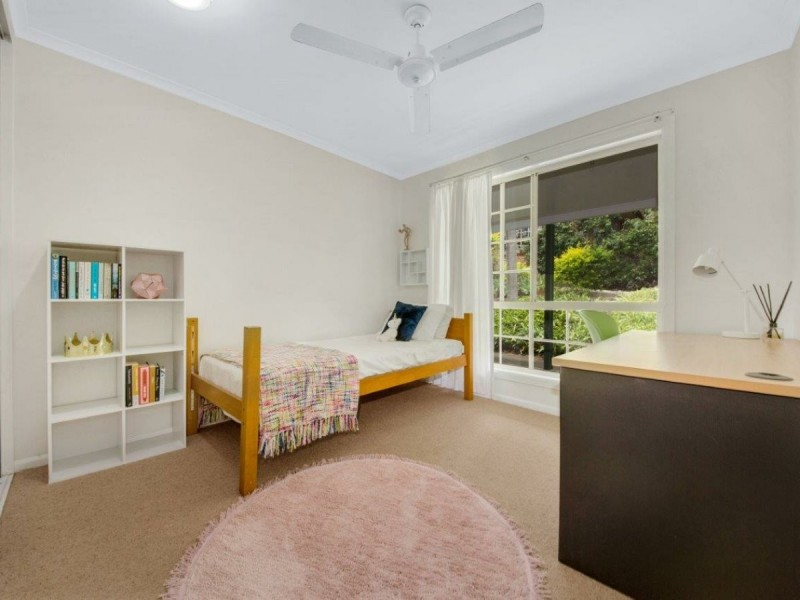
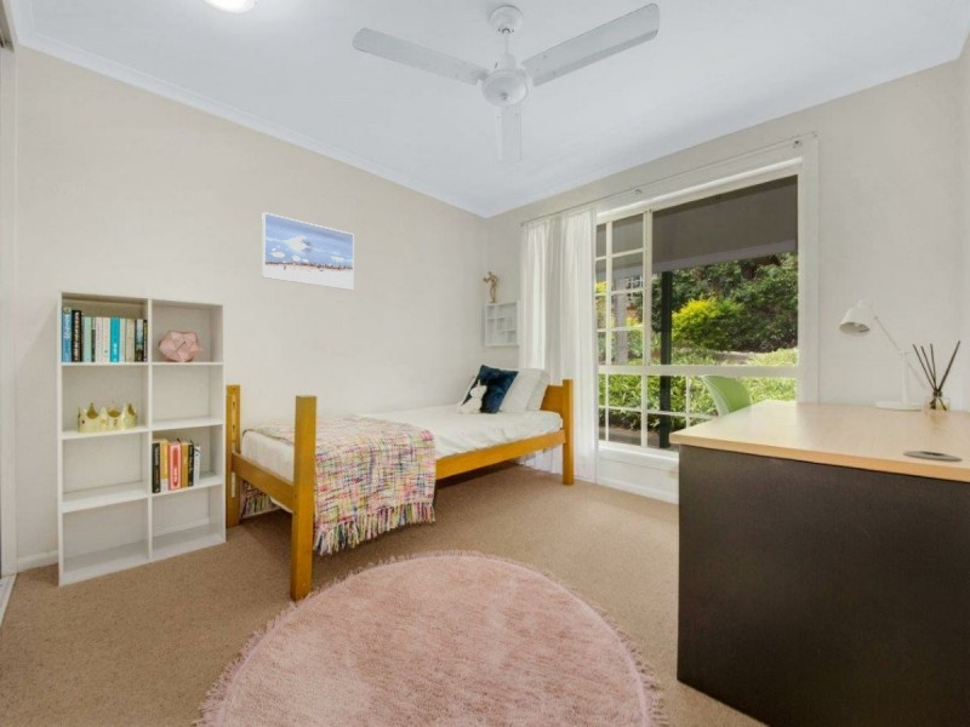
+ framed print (310, 253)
